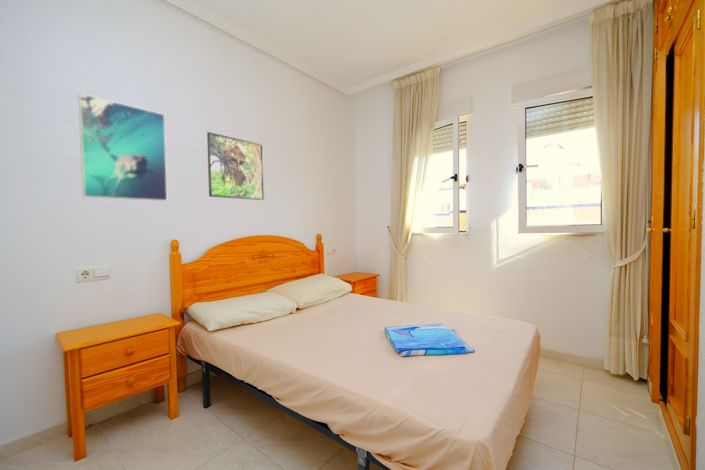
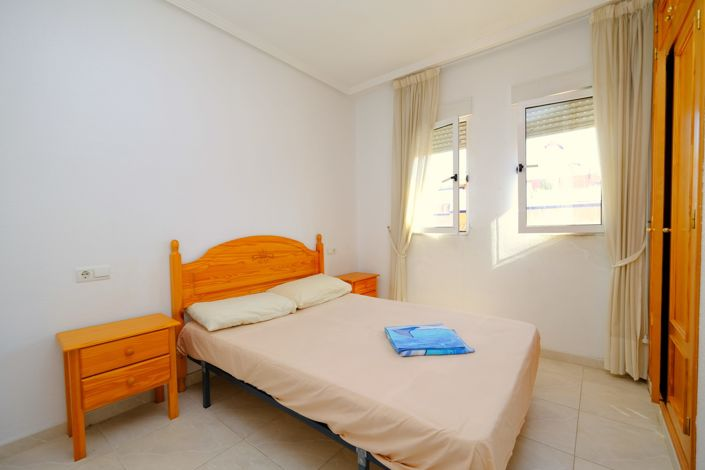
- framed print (237, 168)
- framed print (126, 152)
